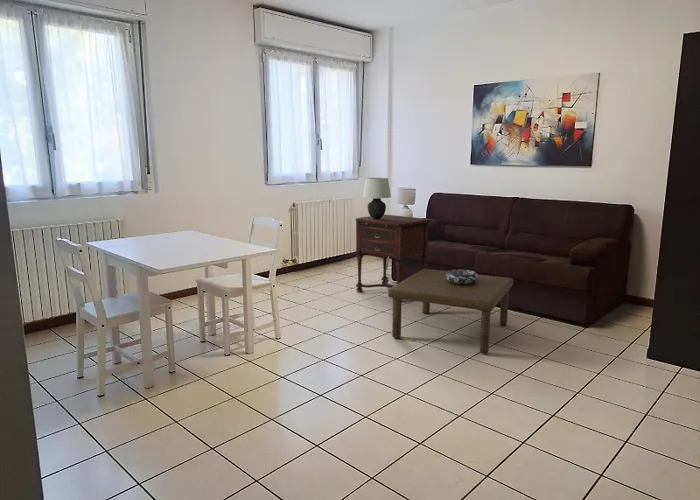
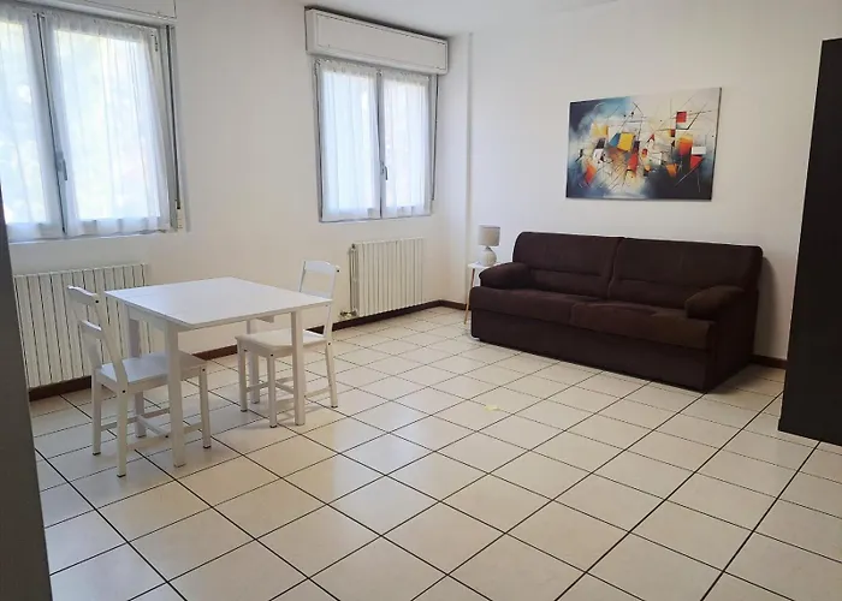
- side table (391, 256)
- table lamp (376, 198)
- decorative bowl (462, 276)
- coffee table (452, 305)
